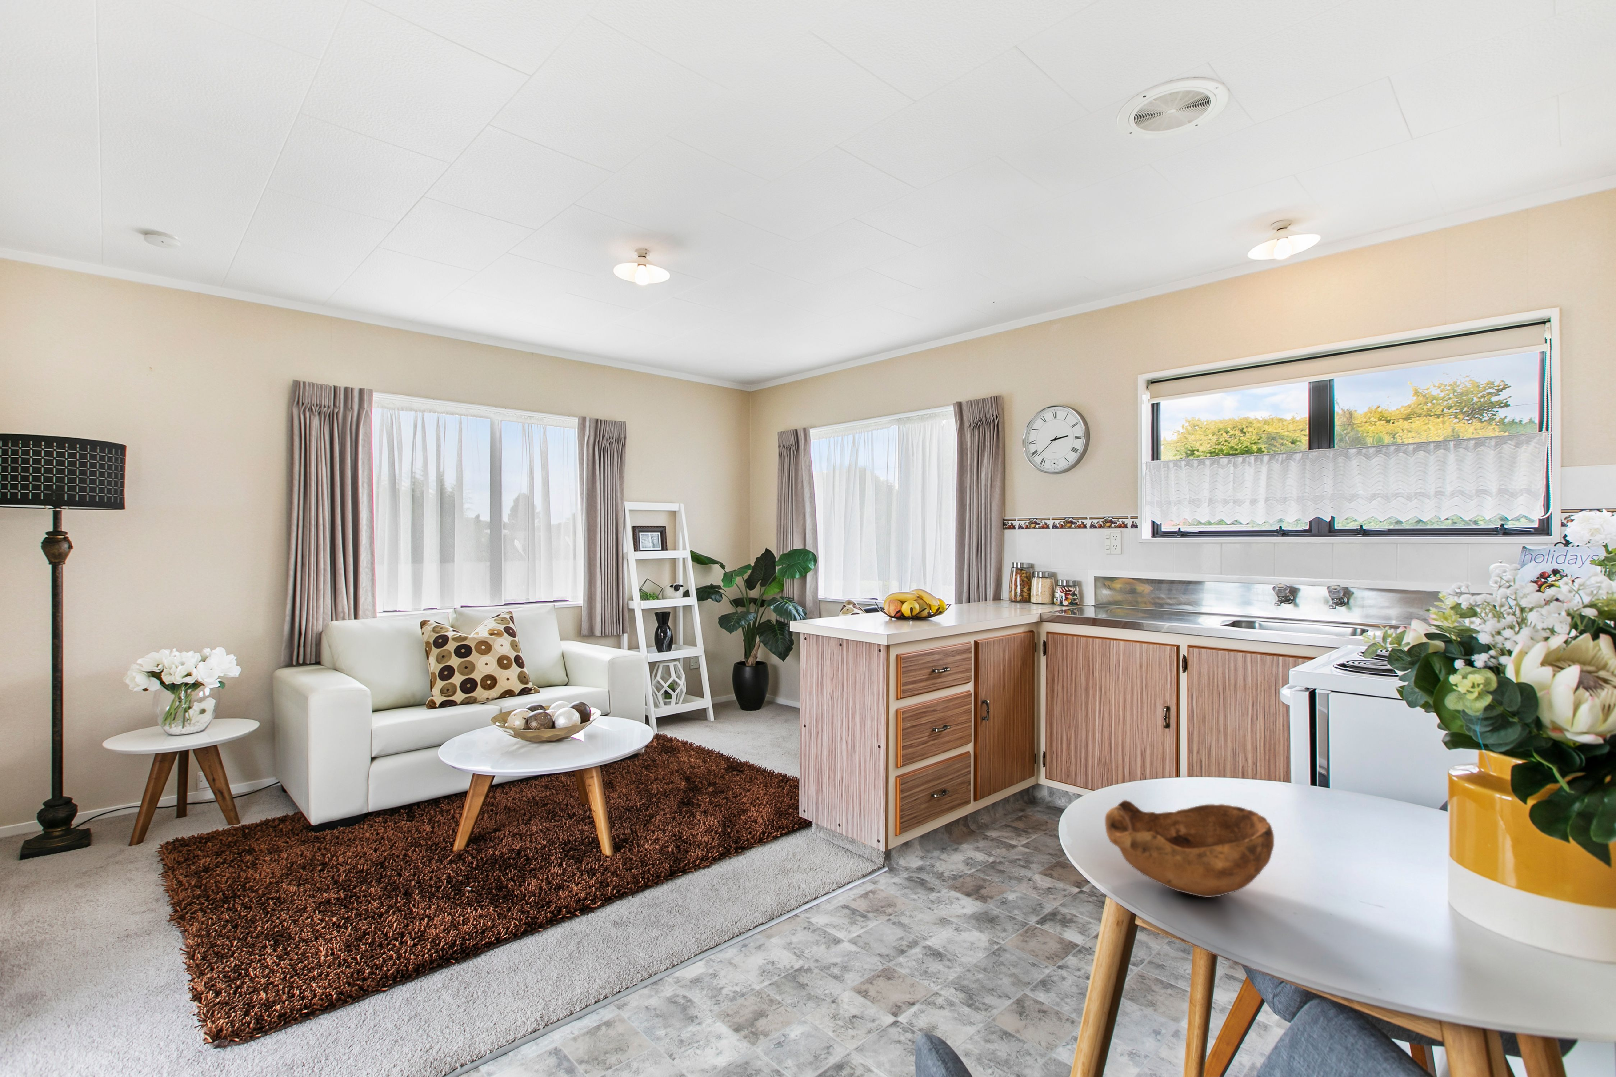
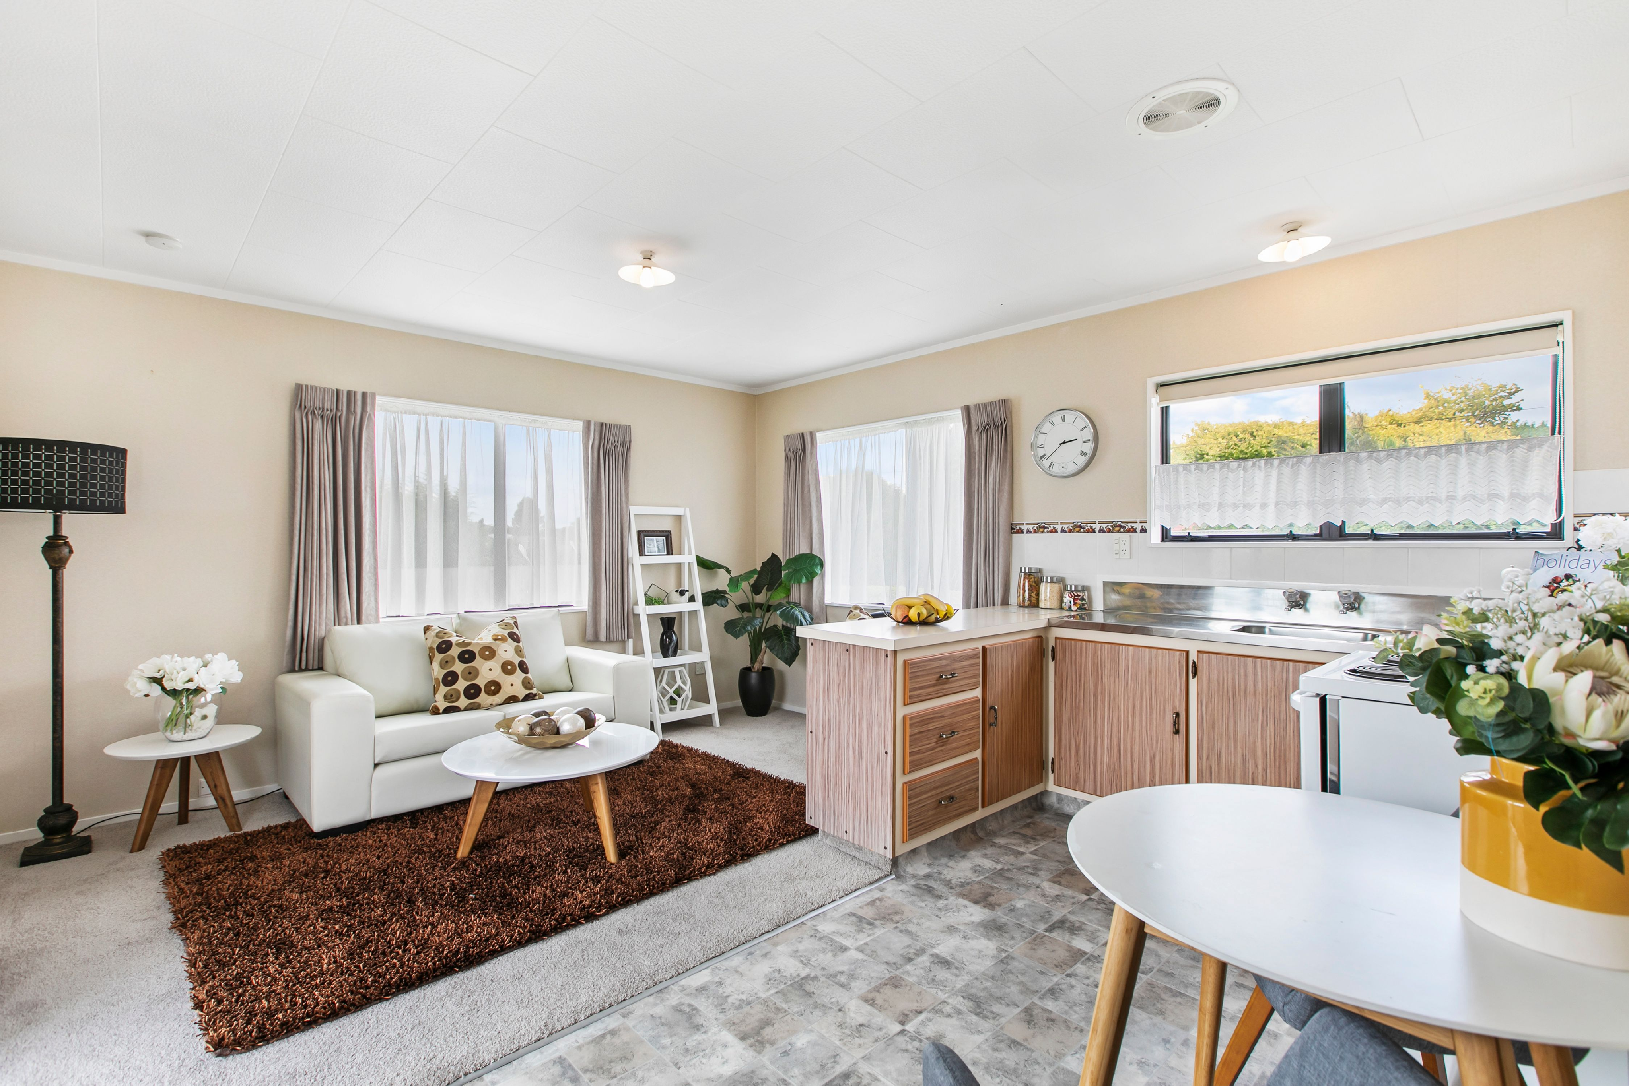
- bowl (1184, 849)
